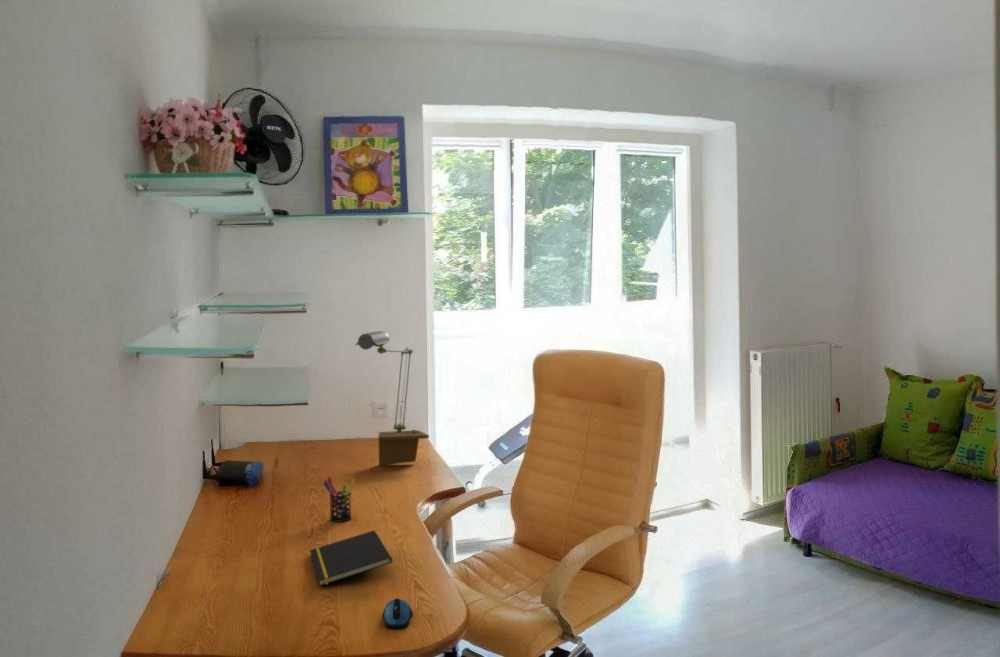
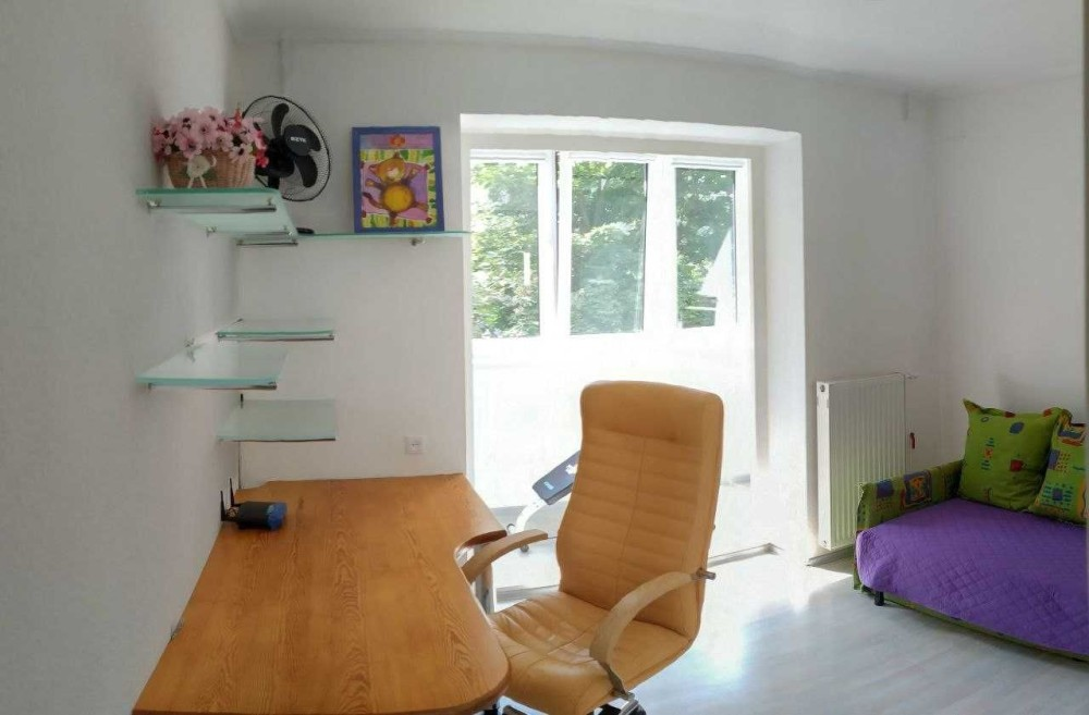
- pen holder (340, 497)
- notepad (349, 556)
- desk lamp (397, 399)
- computer mouse (398, 610)
